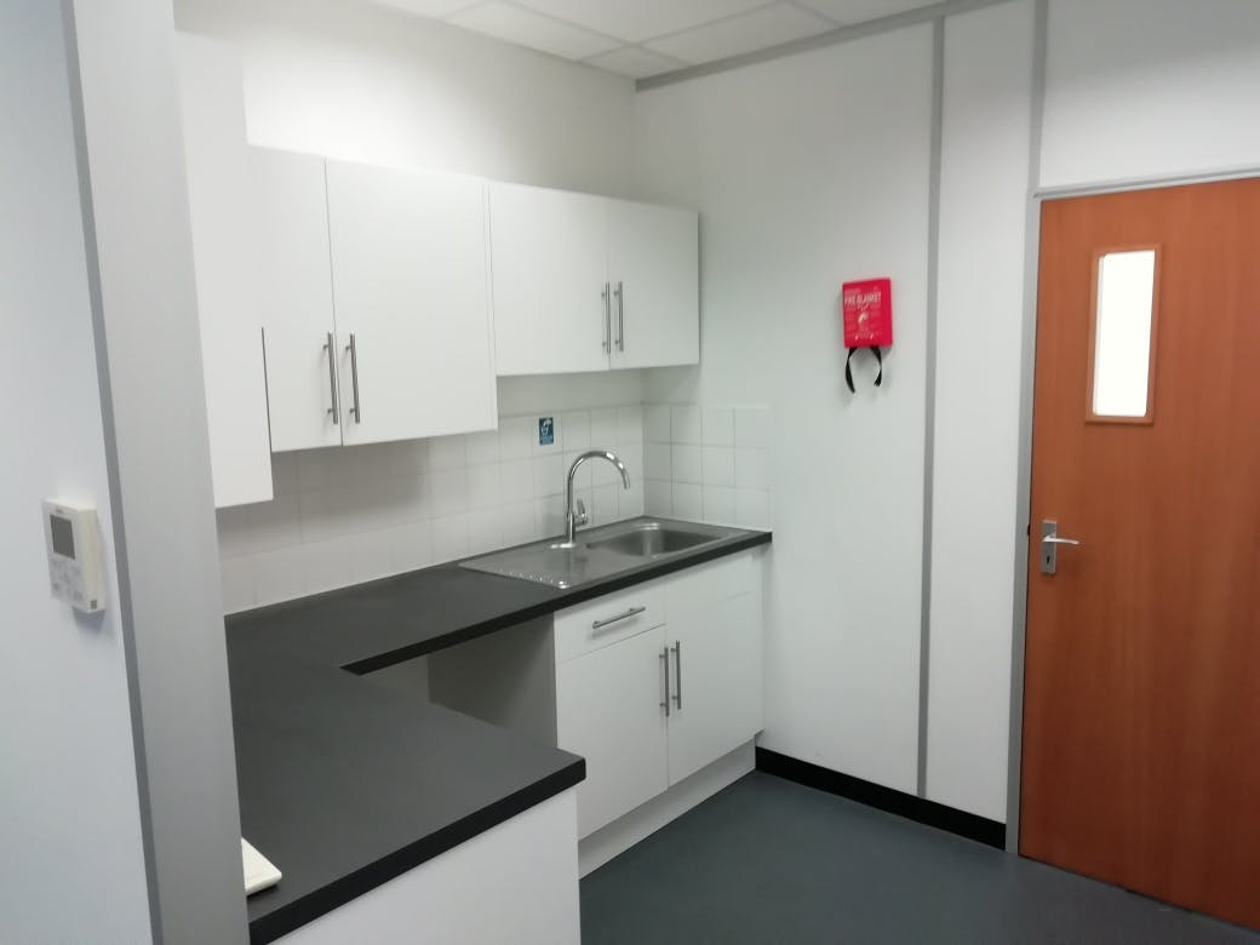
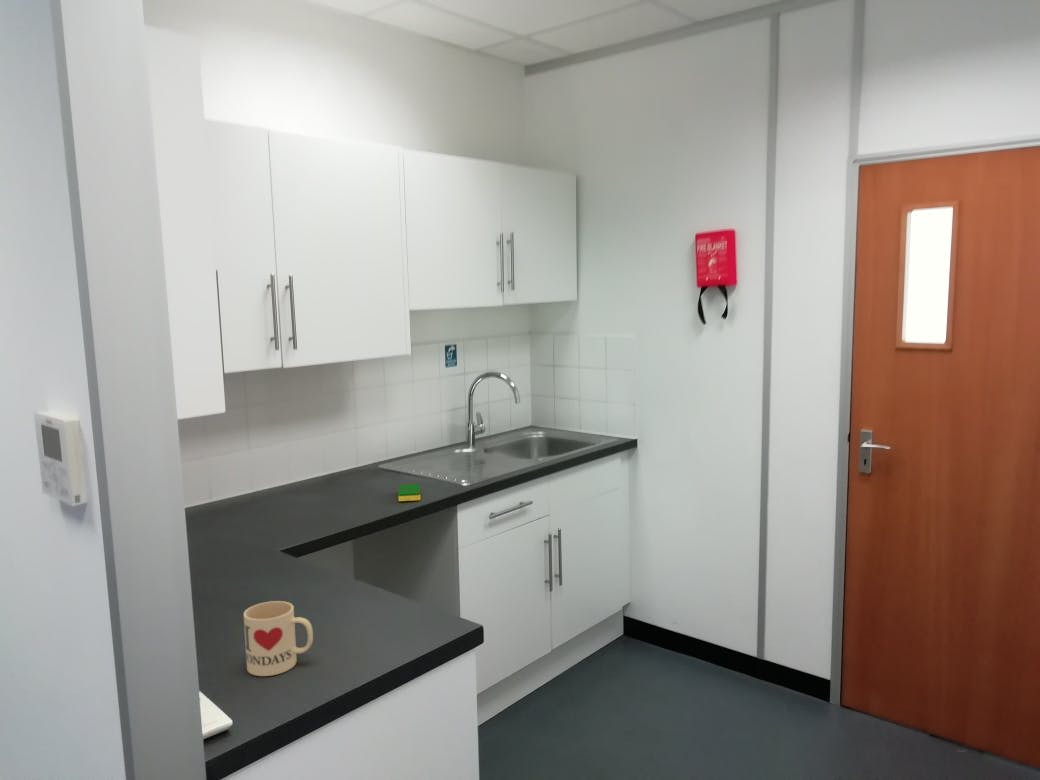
+ dish sponge (409, 492)
+ mug (279, 637)
